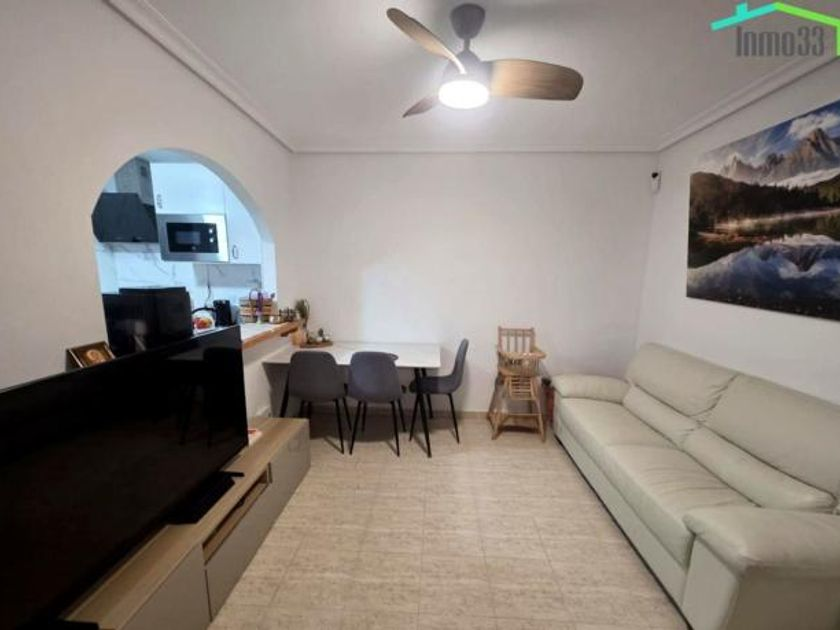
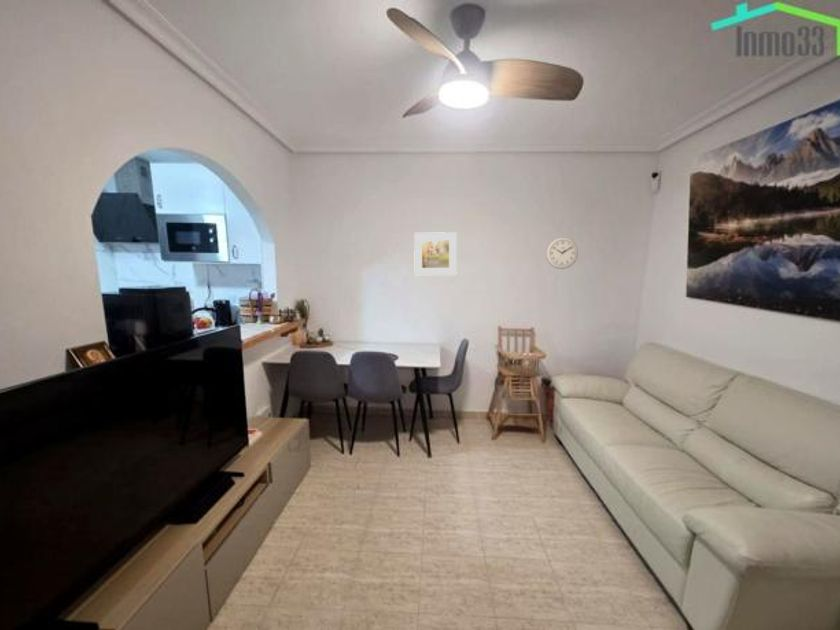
+ wall clock (562, 253)
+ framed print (435, 254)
